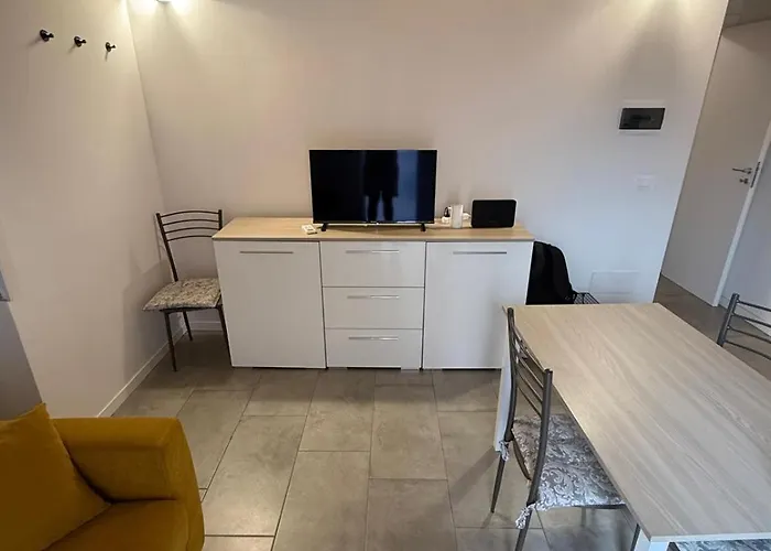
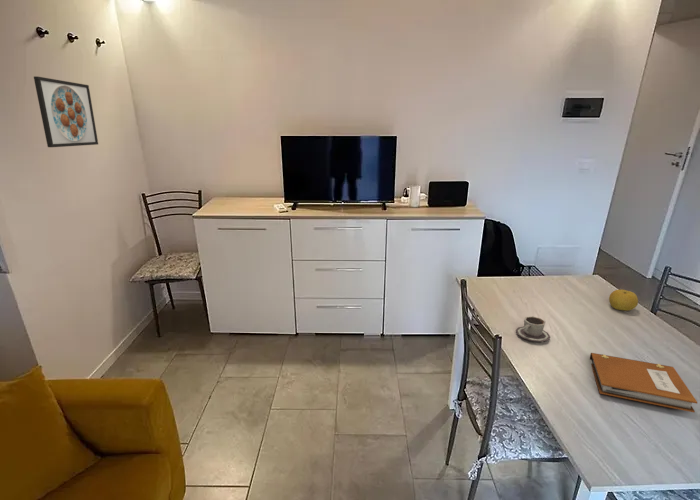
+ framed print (69, 114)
+ fruit (623, 299)
+ notebook (639, 379)
+ cup (533, 328)
